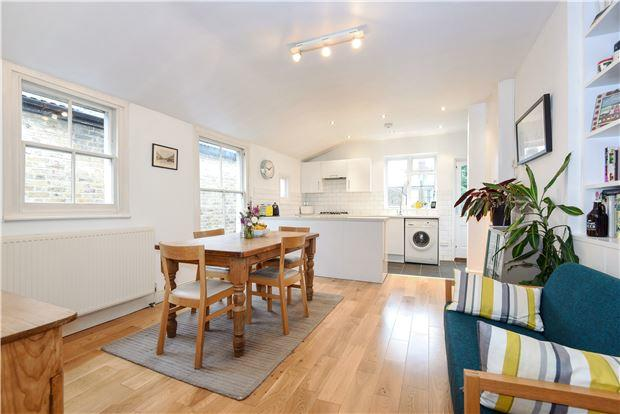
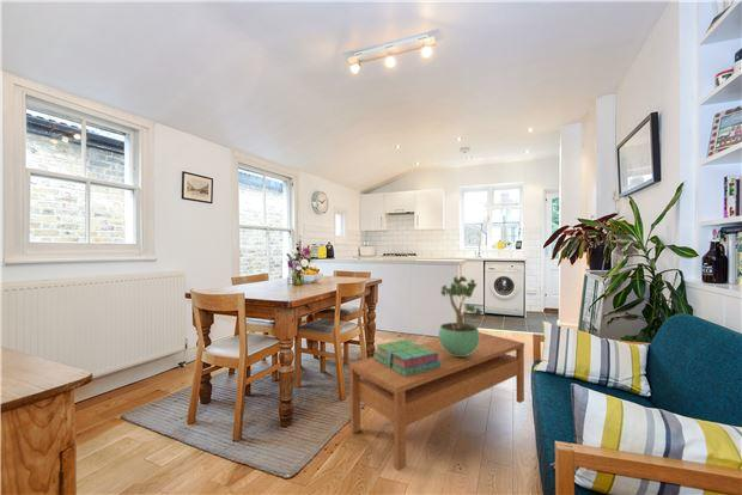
+ stack of books (406, 355)
+ coffee table (444, 383)
+ potted plant (457, 316)
